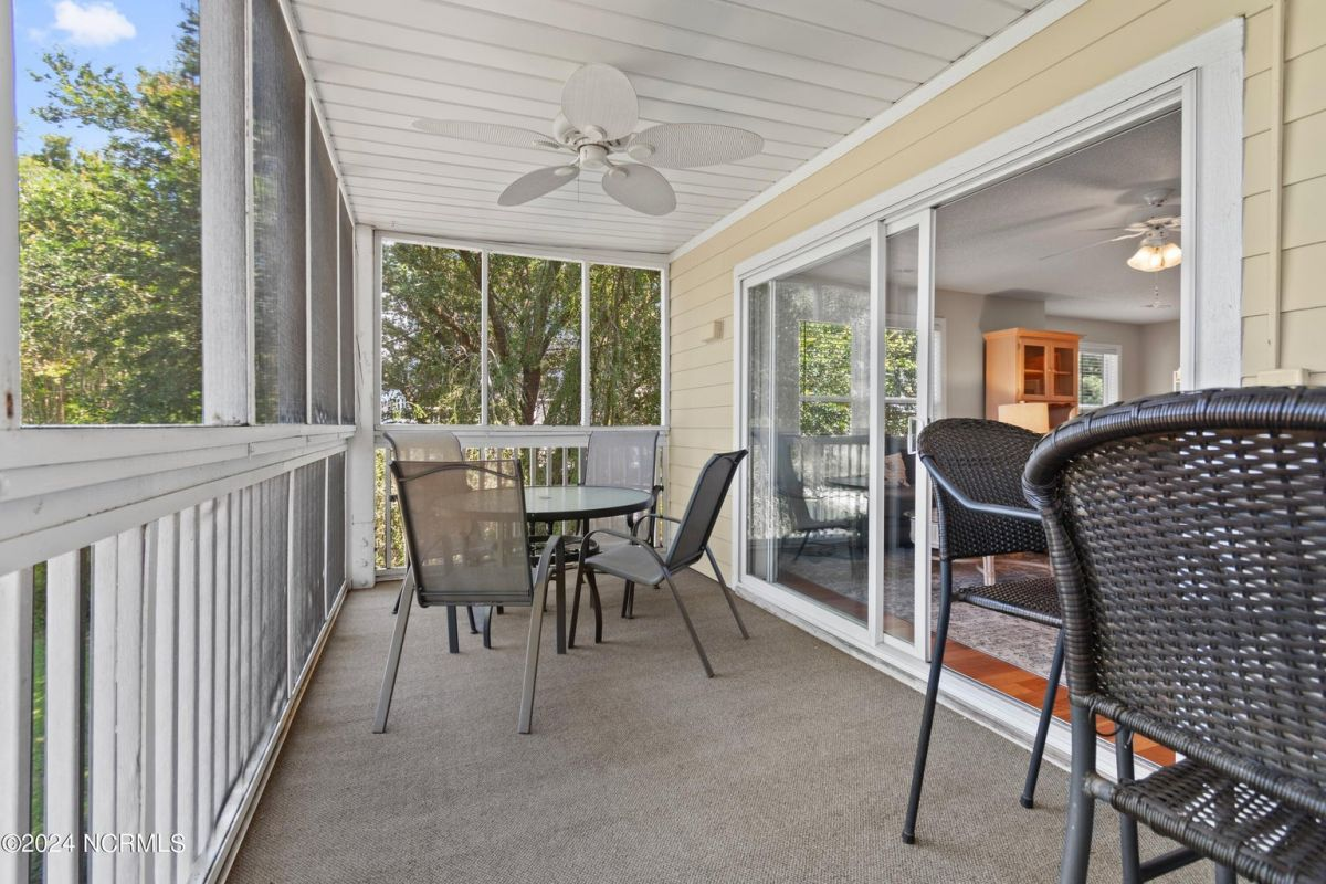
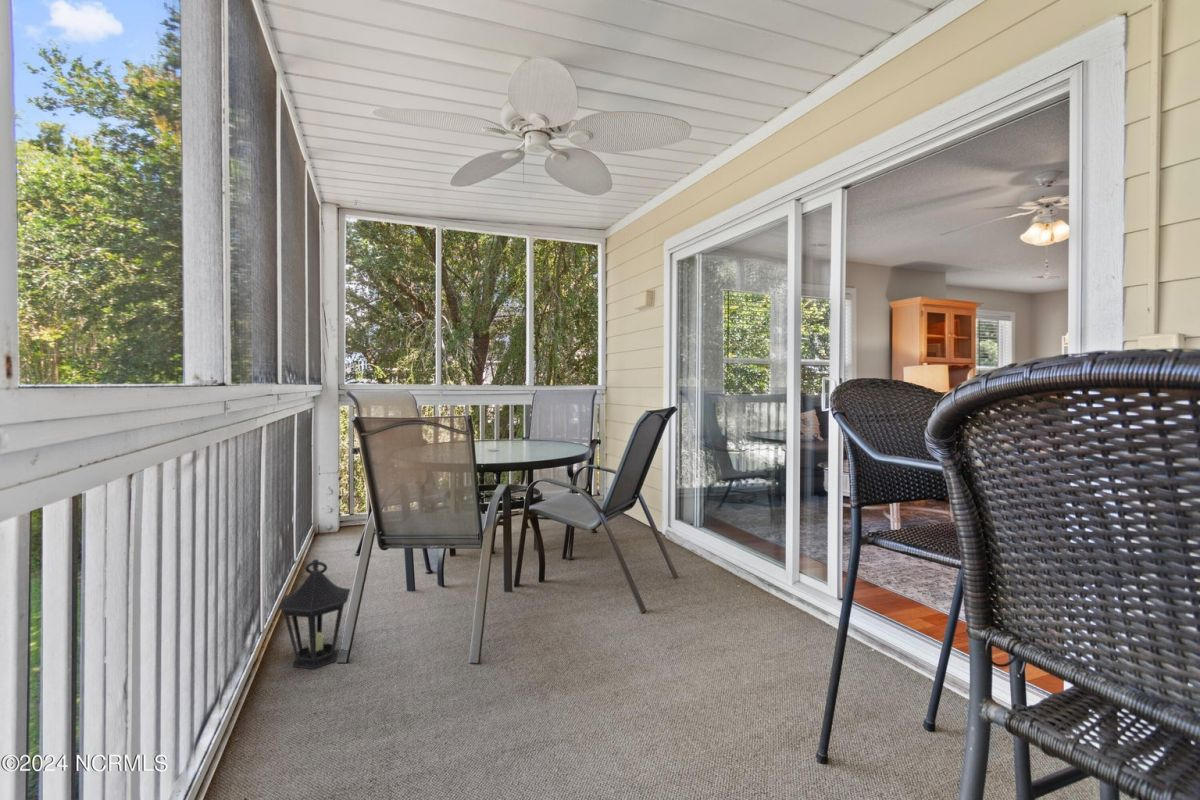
+ lantern (315, 609)
